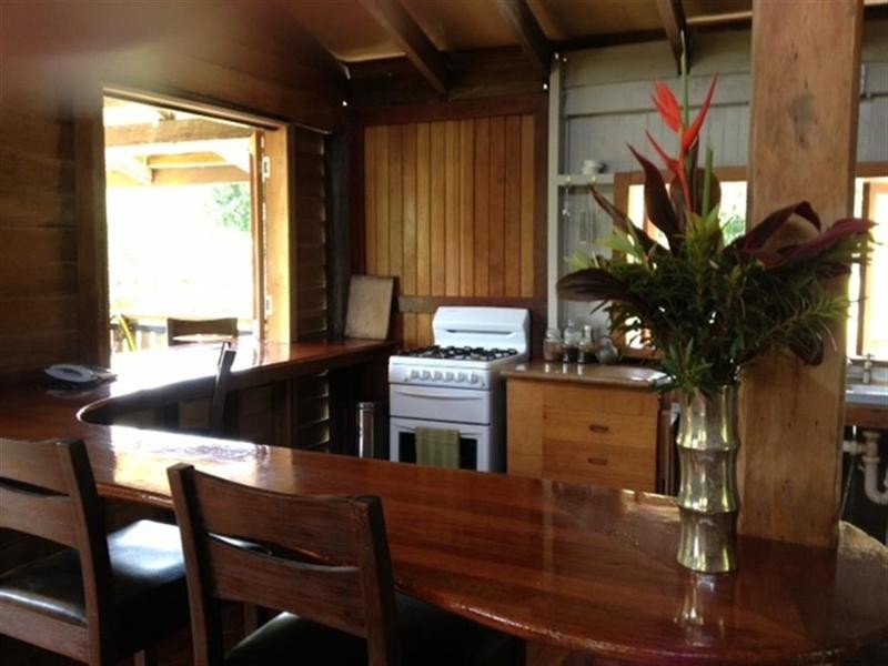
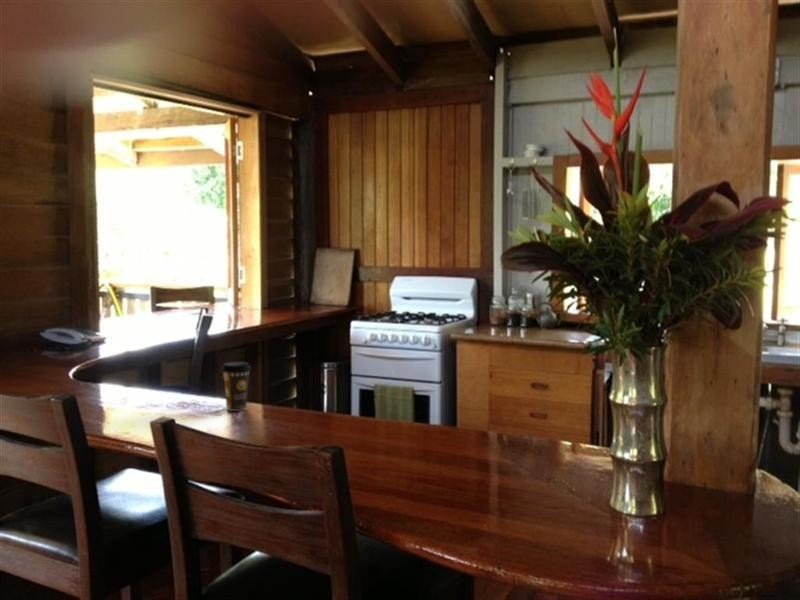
+ coffee cup (236, 386)
